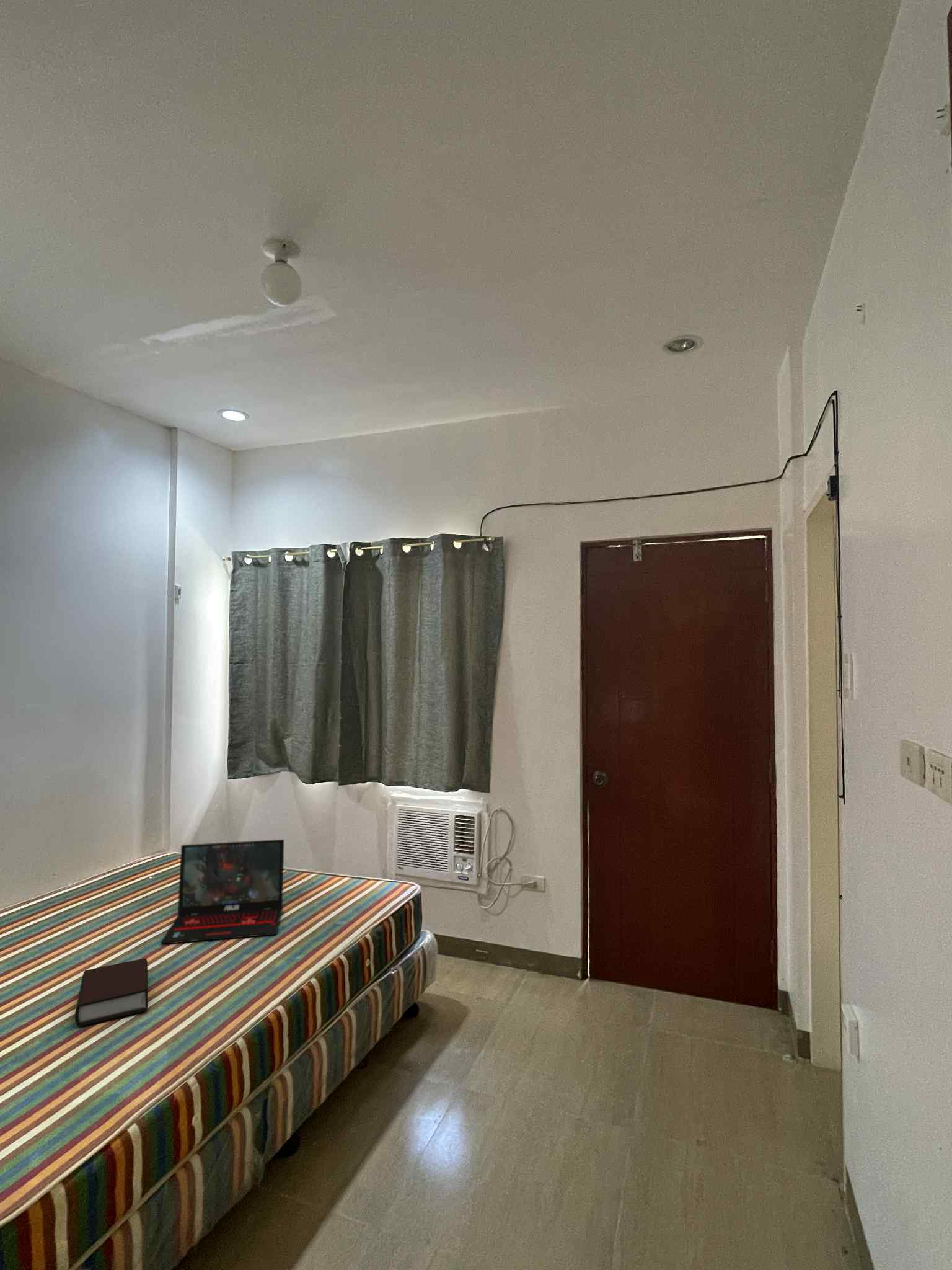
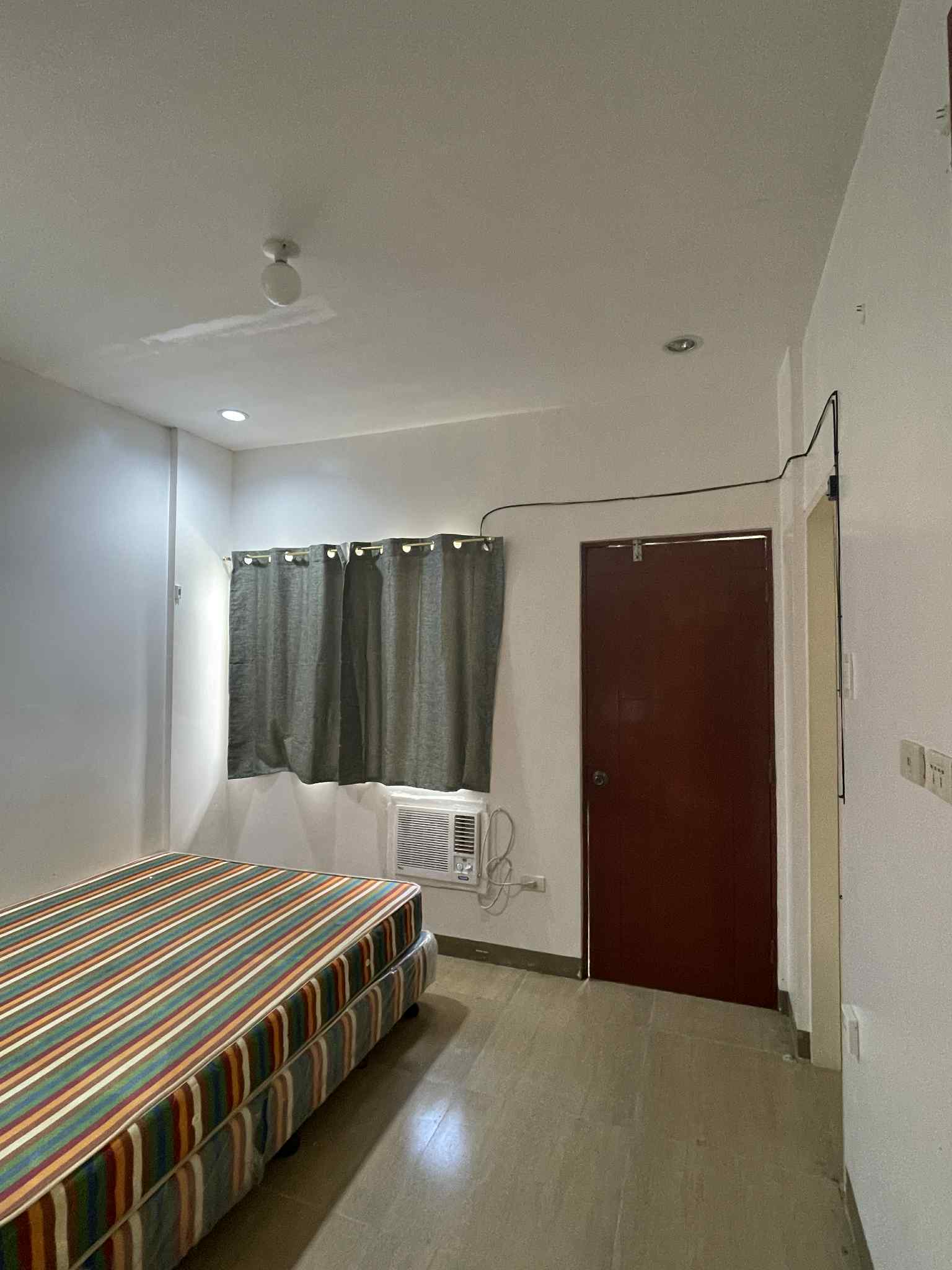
- laptop (227, 889)
- bible (113, 990)
